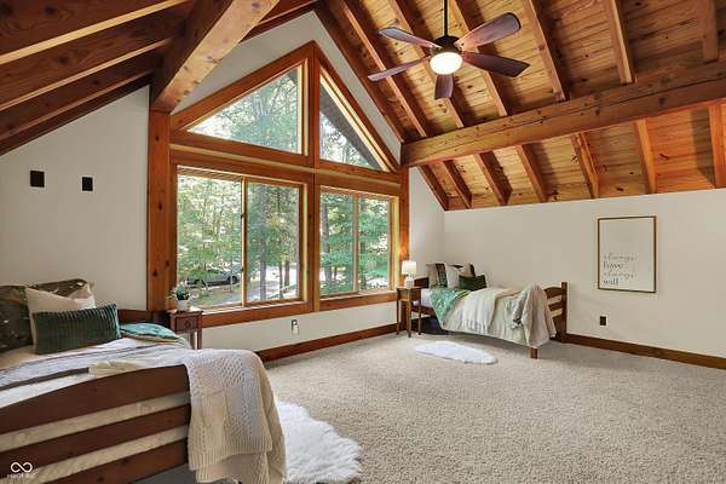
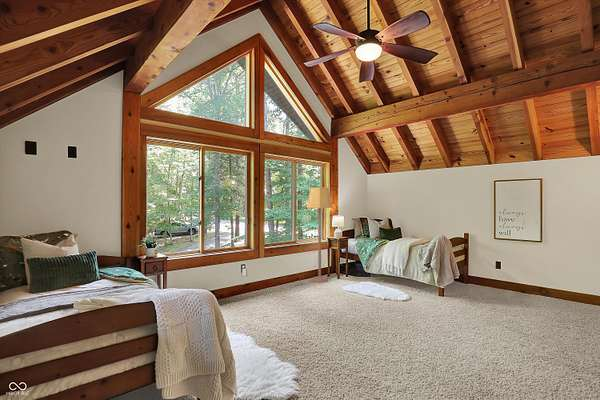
+ lamp (319, 234)
